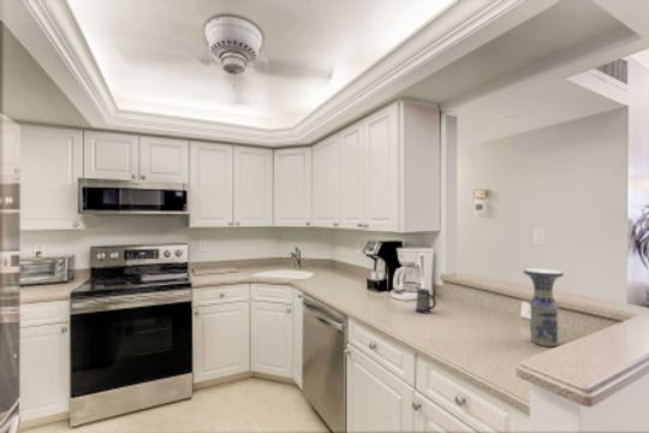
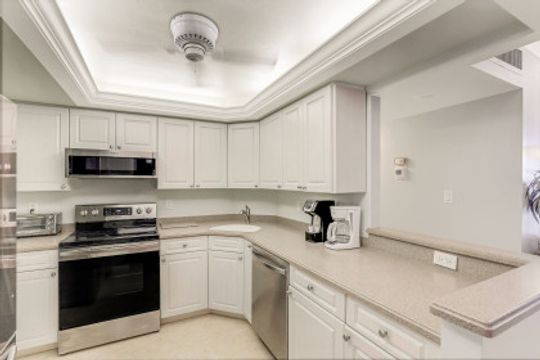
- vase (542, 306)
- mug (425, 301)
